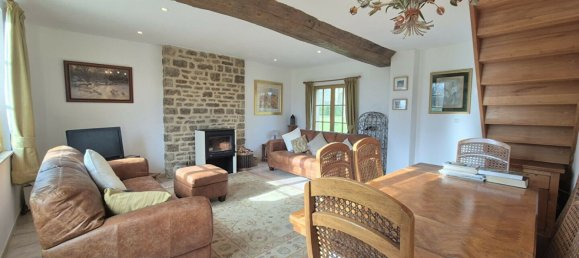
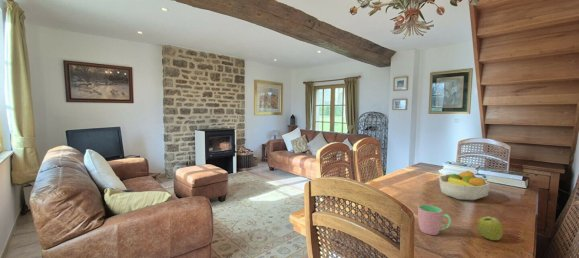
+ apple (490, 226)
+ fruit bowl (462, 183)
+ cup (433, 220)
